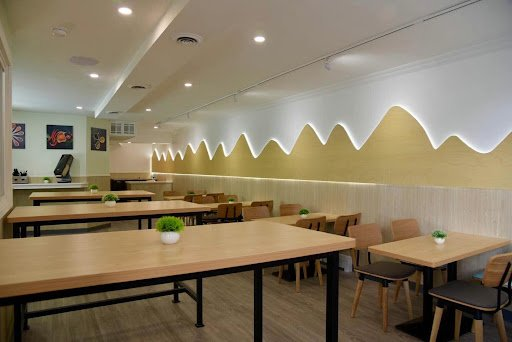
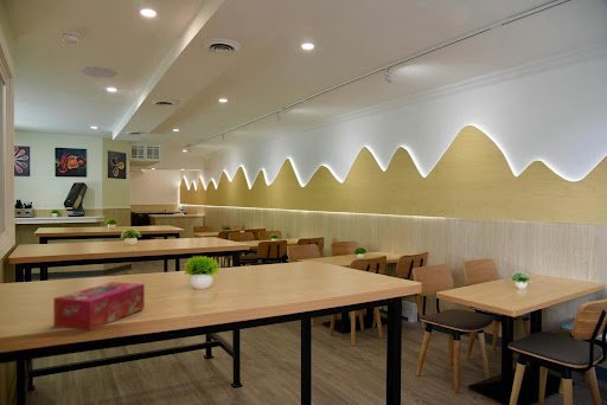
+ tissue box (102, 303)
